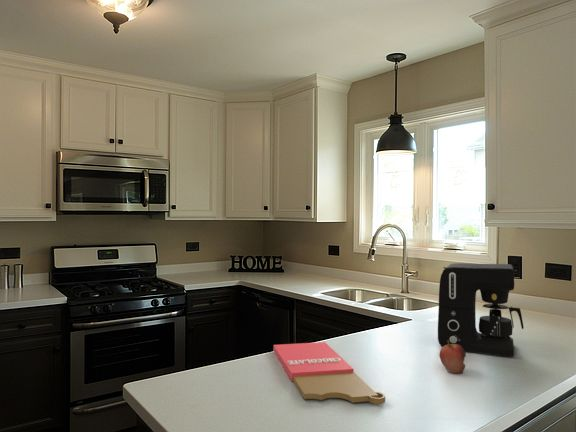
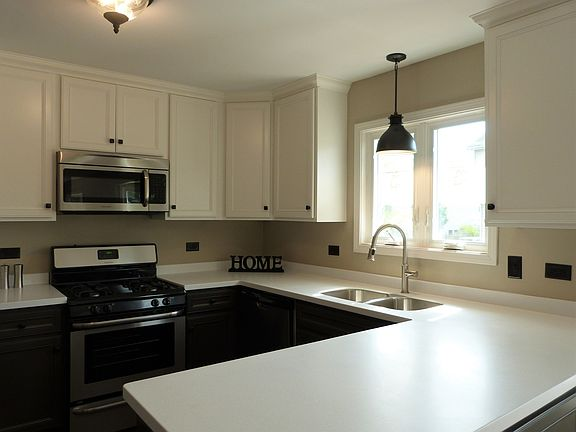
- coffee maker (483, 306)
- fruit (452, 356)
- cutting board (321, 368)
